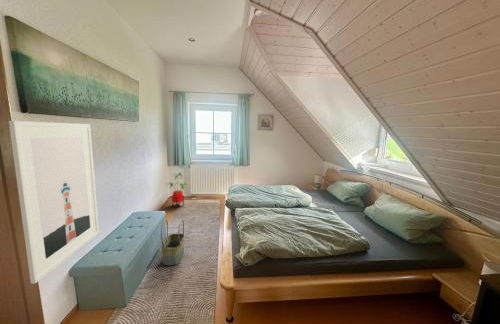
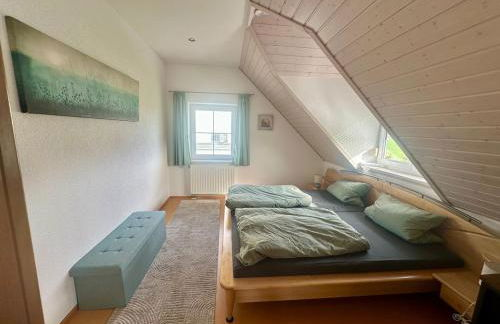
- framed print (65, 191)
- basket (173, 238)
- house plant (178, 190)
